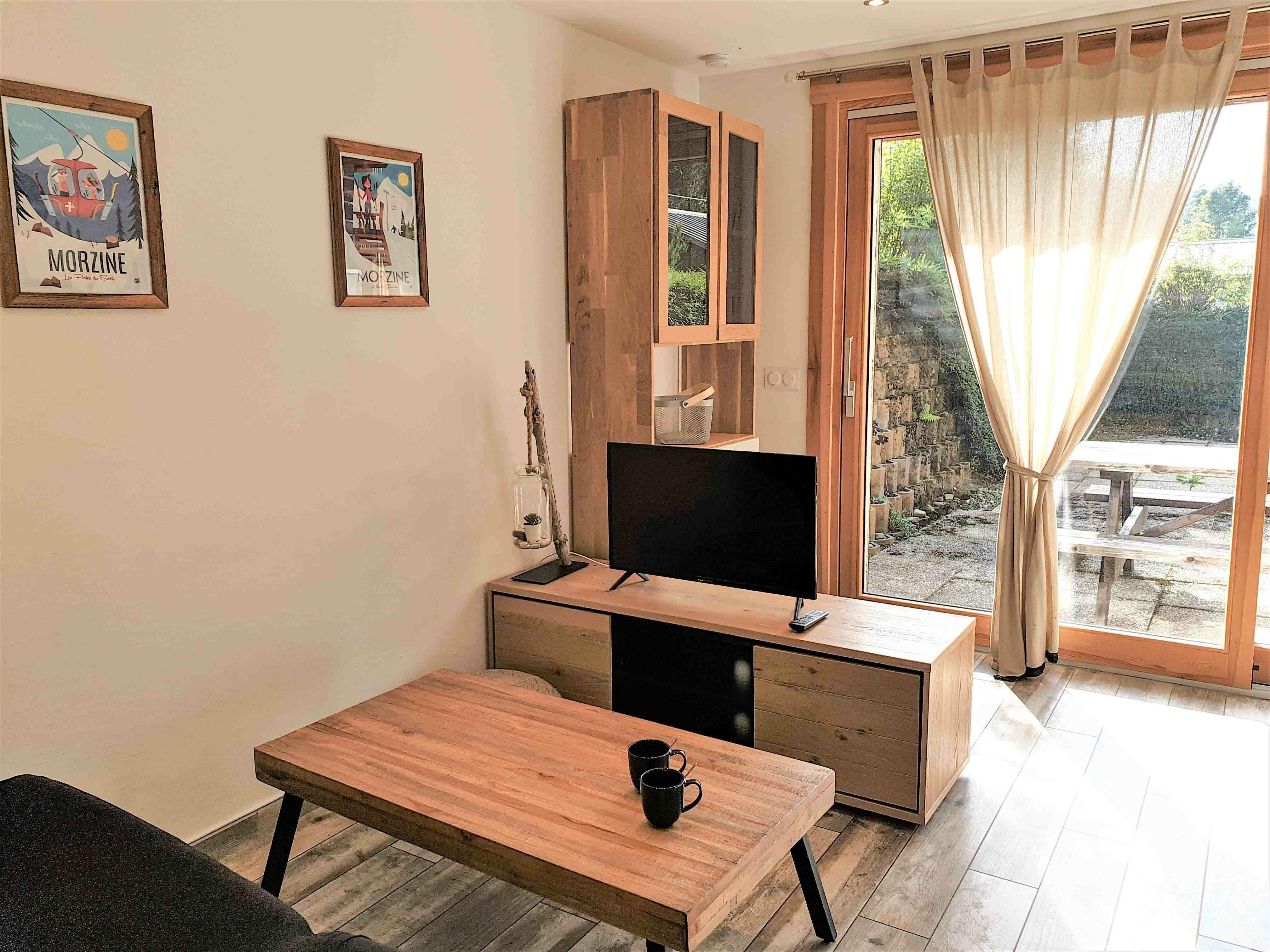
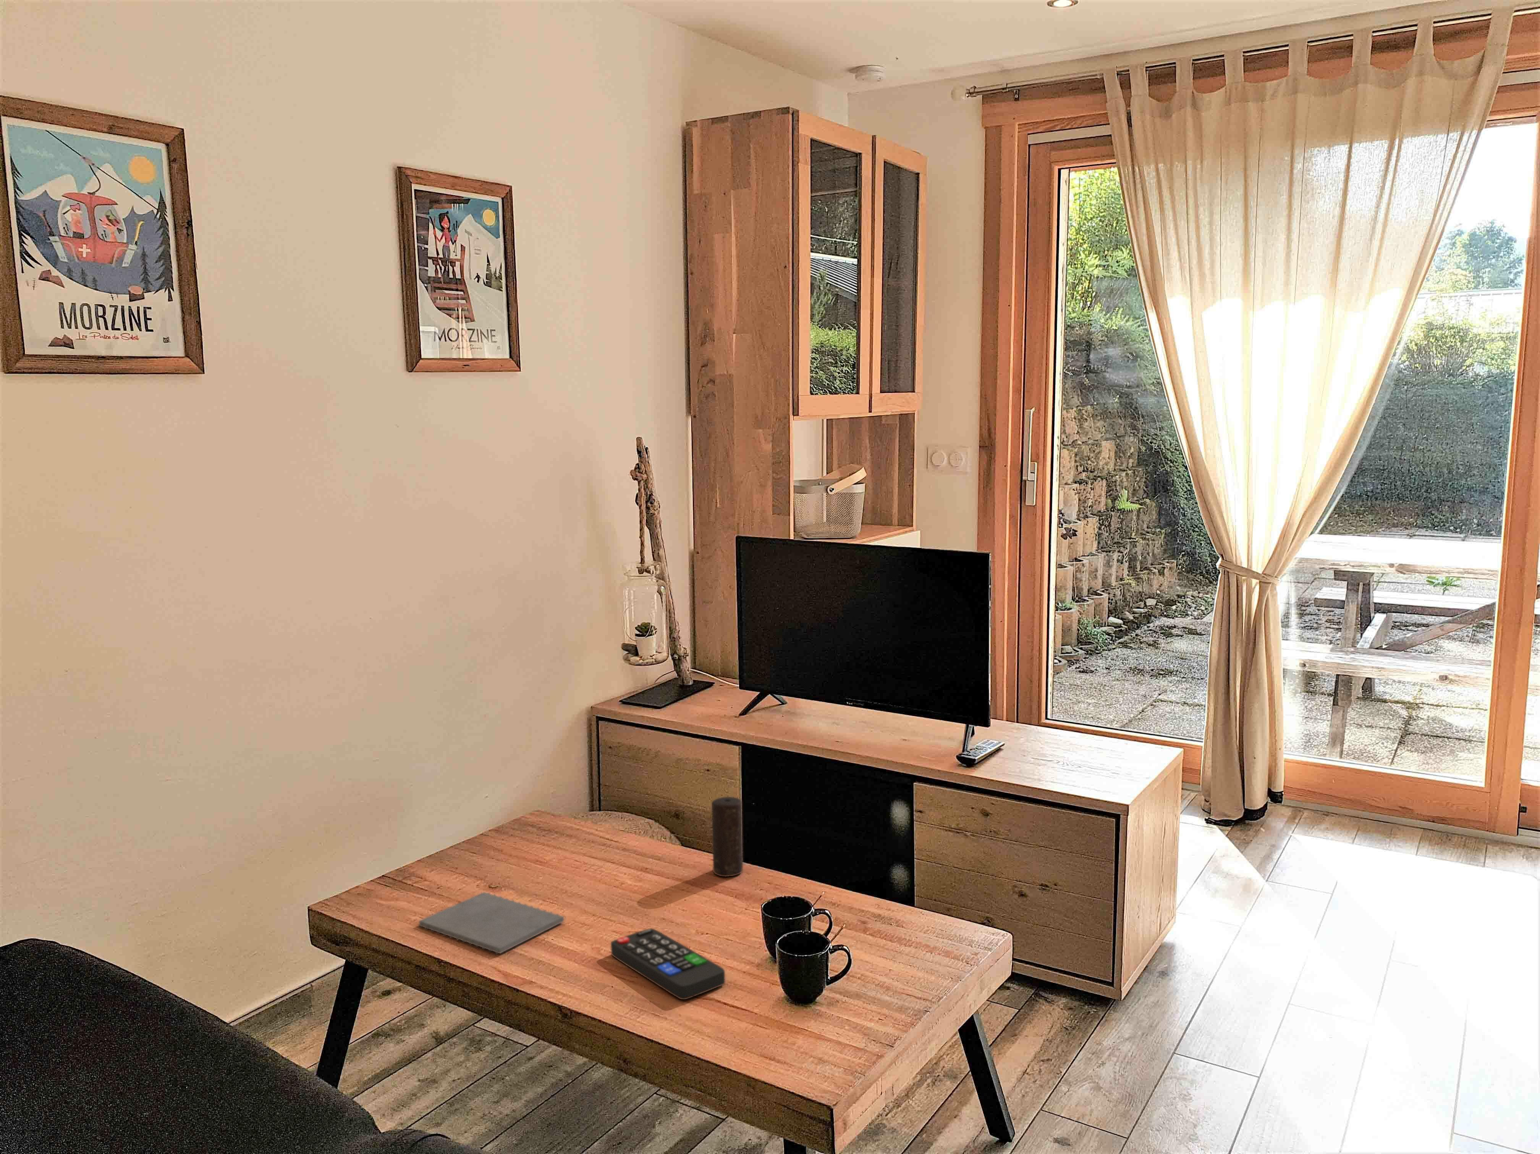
+ remote control (666, 961)
+ notepad (491, 921)
+ candle (728, 836)
